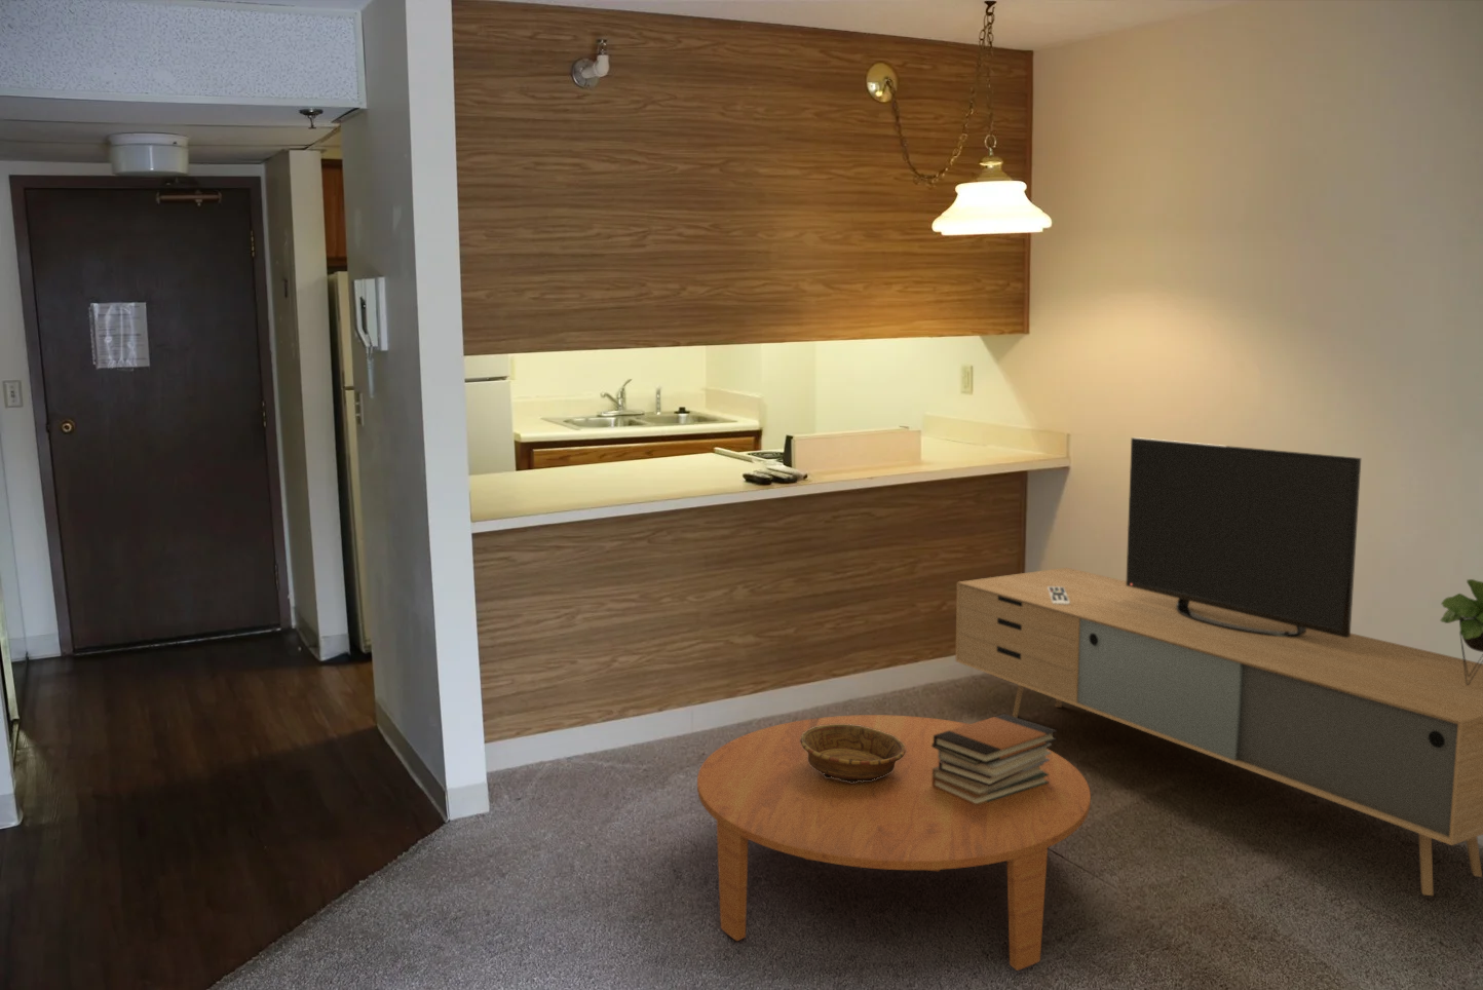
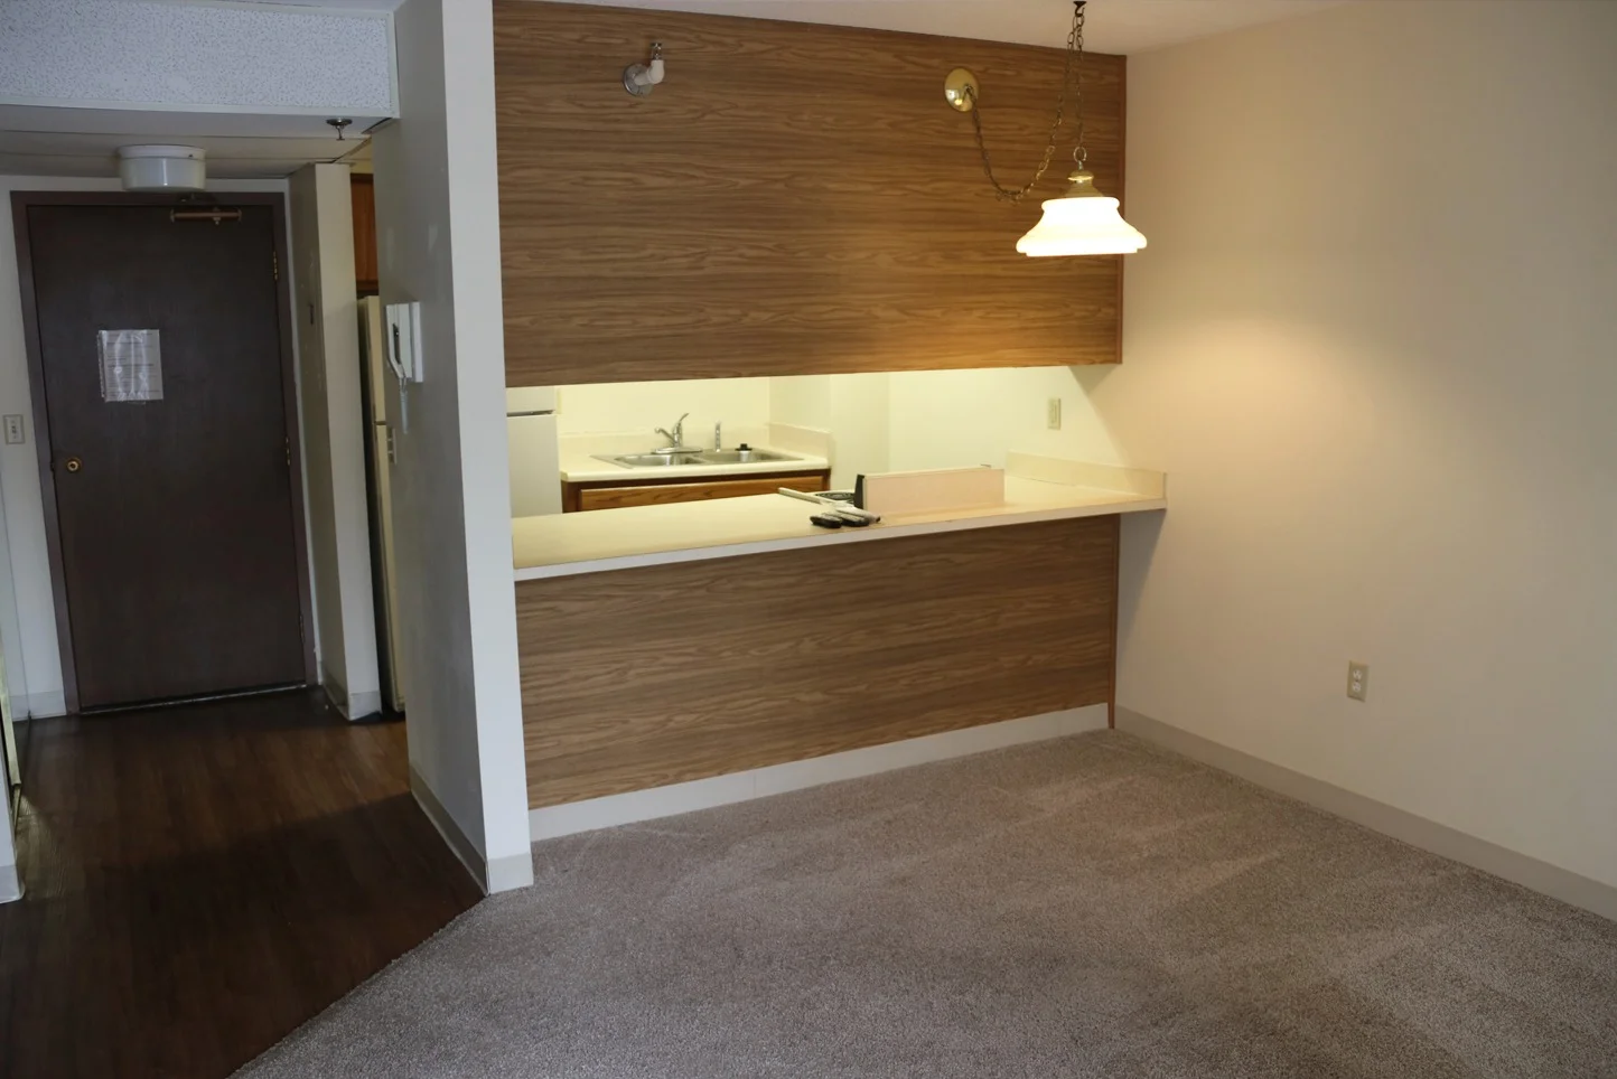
- coffee table (888, 829)
- book stack (993, 757)
- media console (1217, 619)
- decorative bowl (852, 755)
